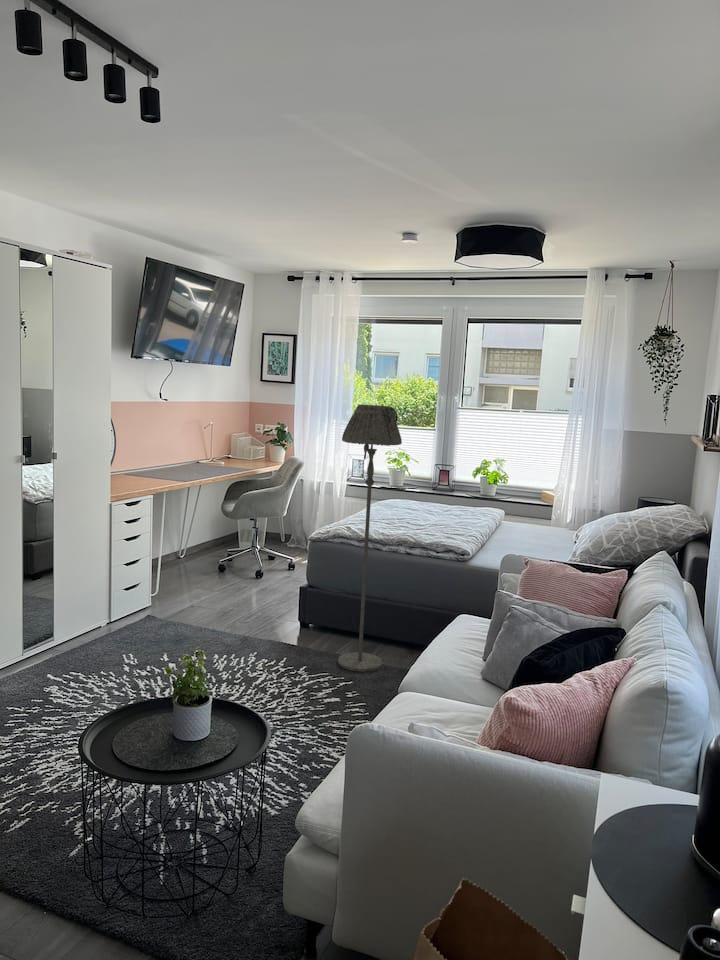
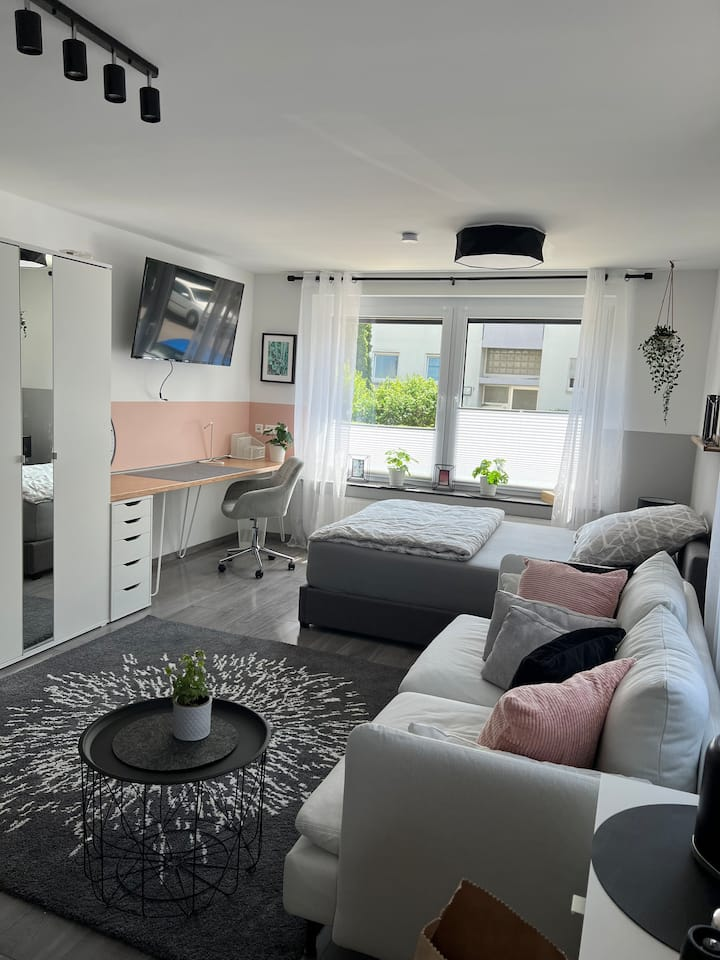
- floor lamp (366, 536)
